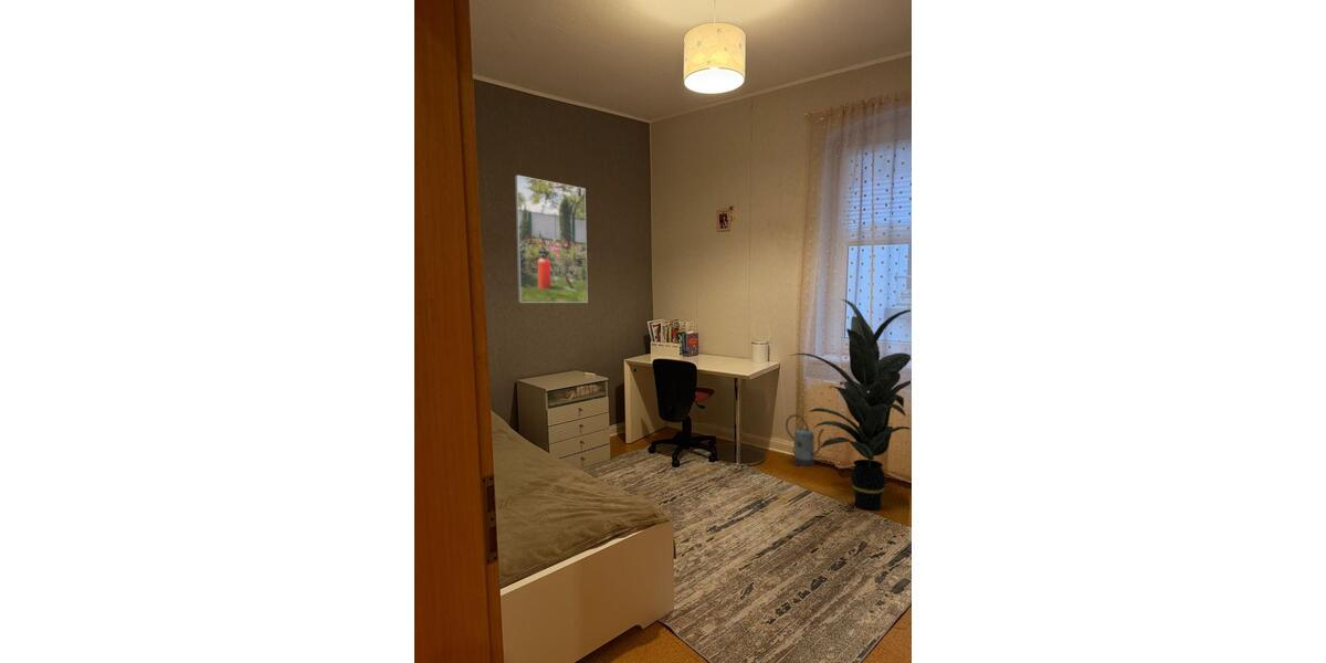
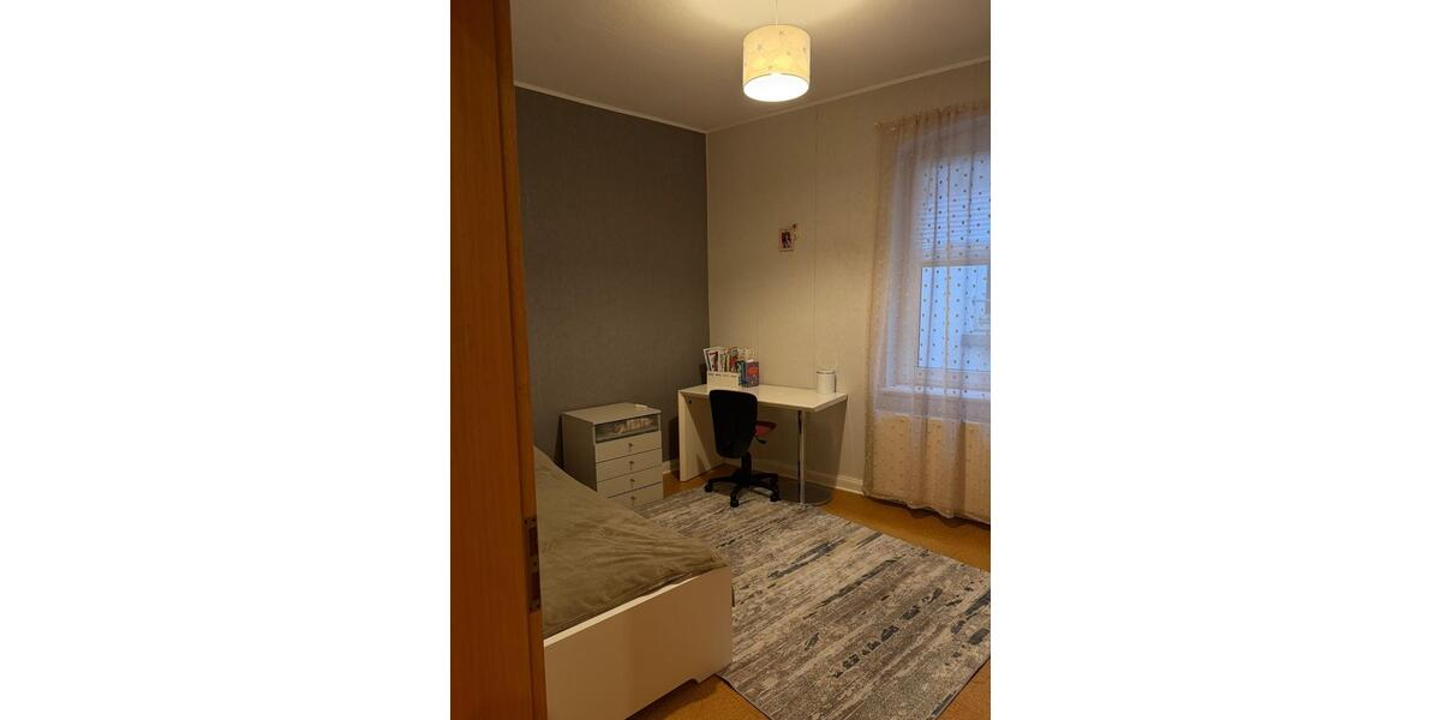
- indoor plant (863, 400)
- watering can (804, 440)
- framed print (552, 242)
